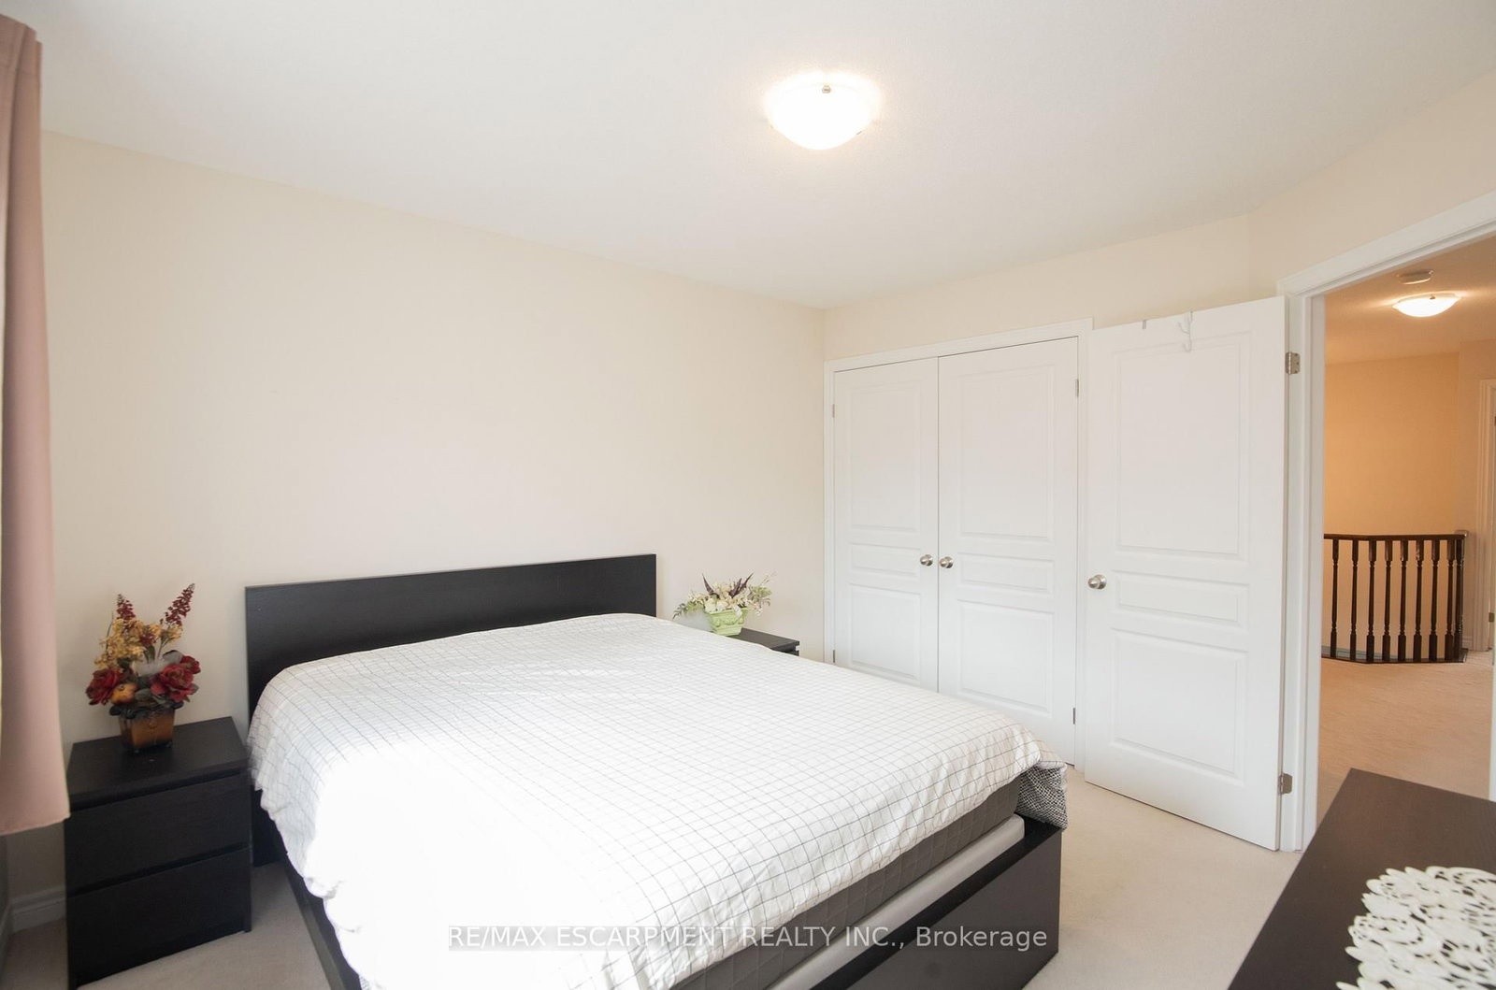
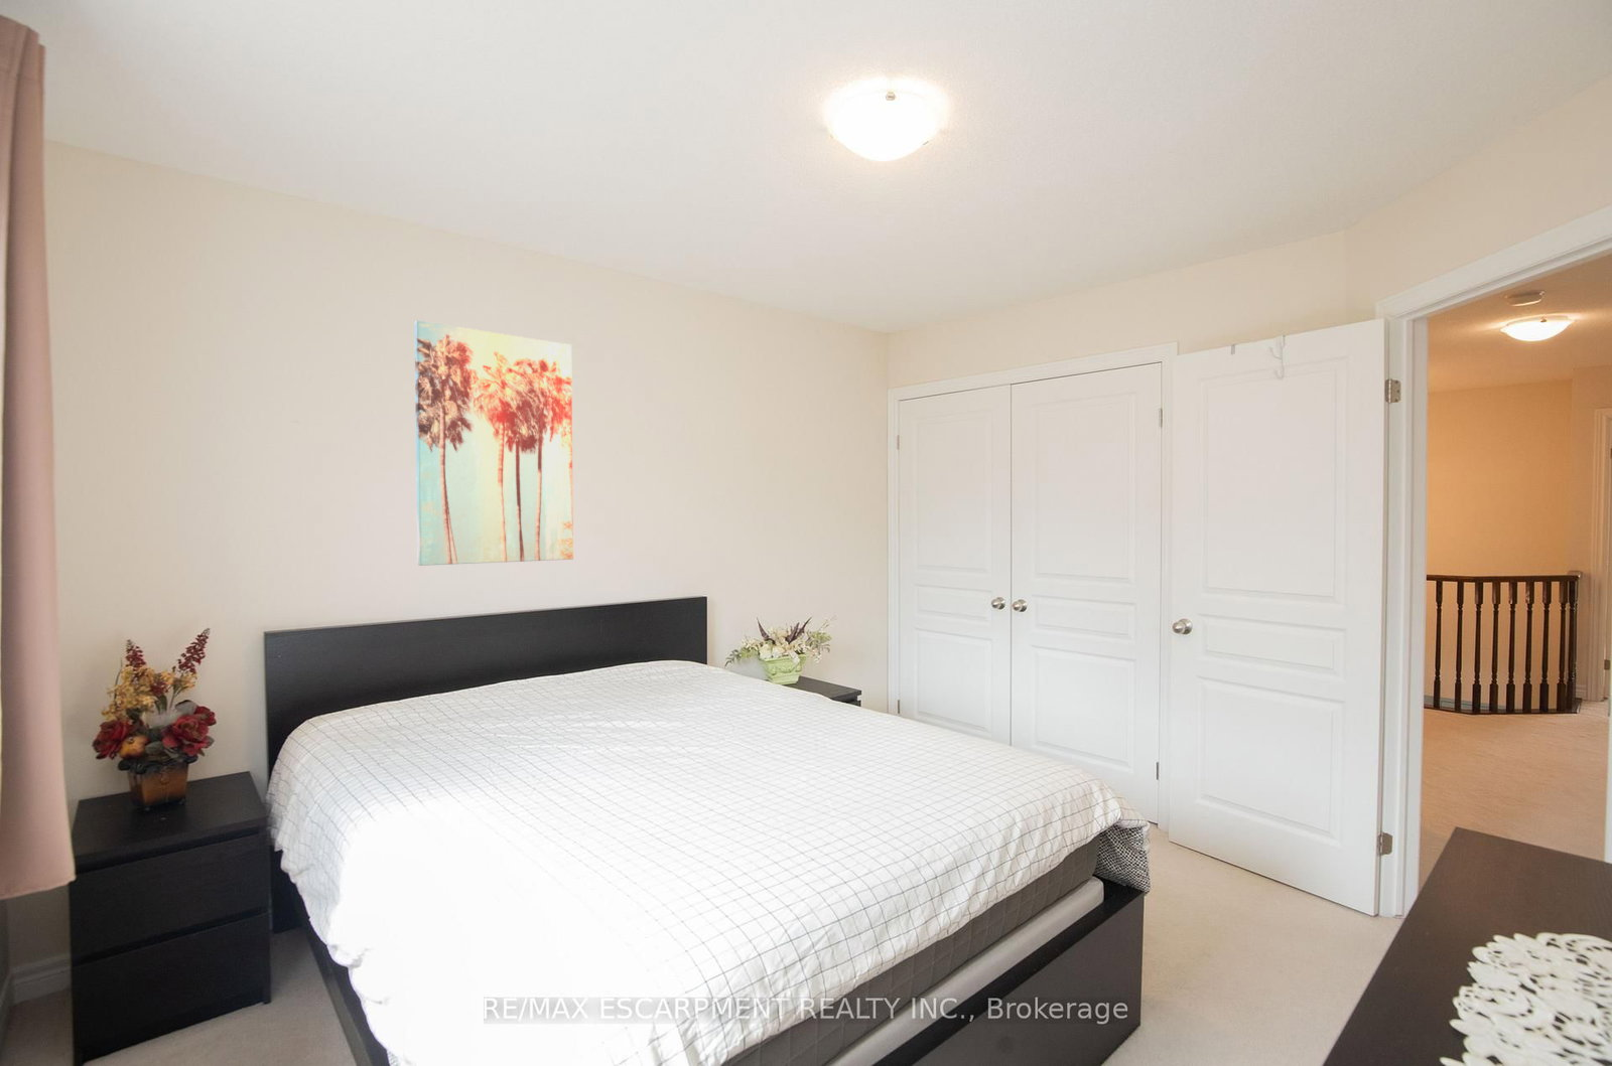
+ wall art (499, 449)
